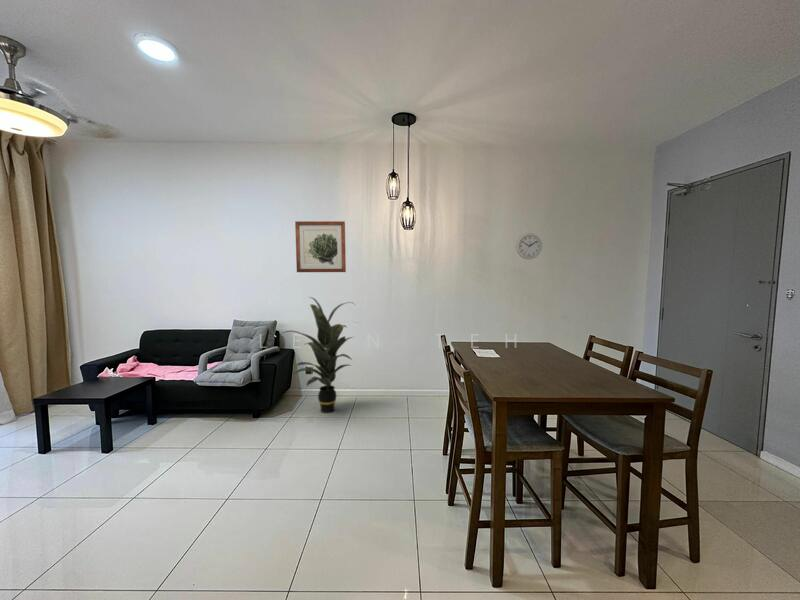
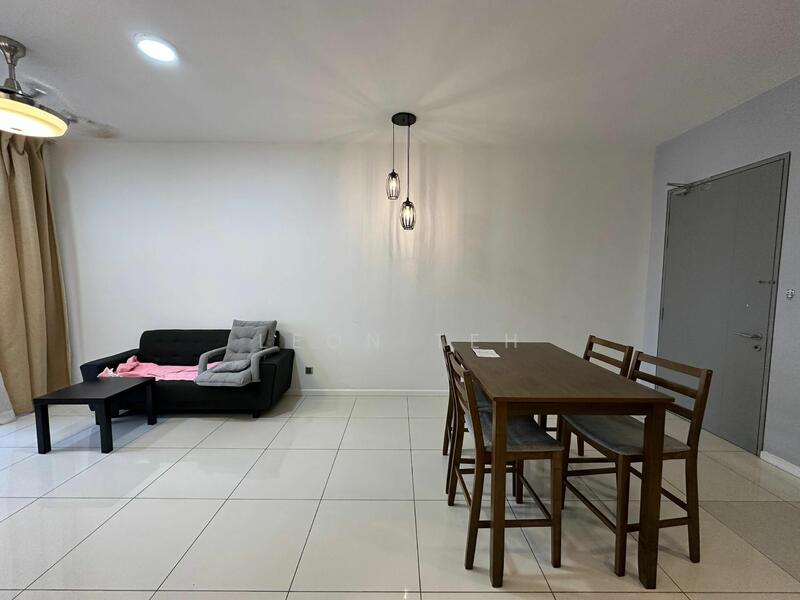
- indoor plant (322, 353)
- wall clock (529, 246)
- wall art (320, 247)
